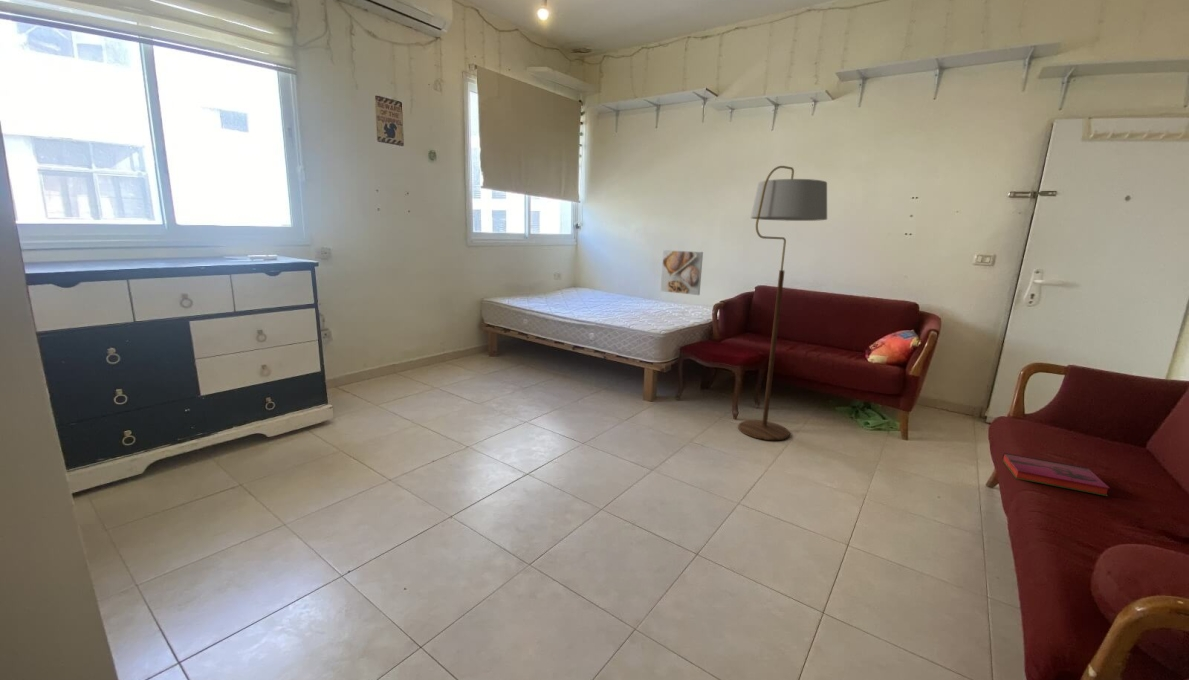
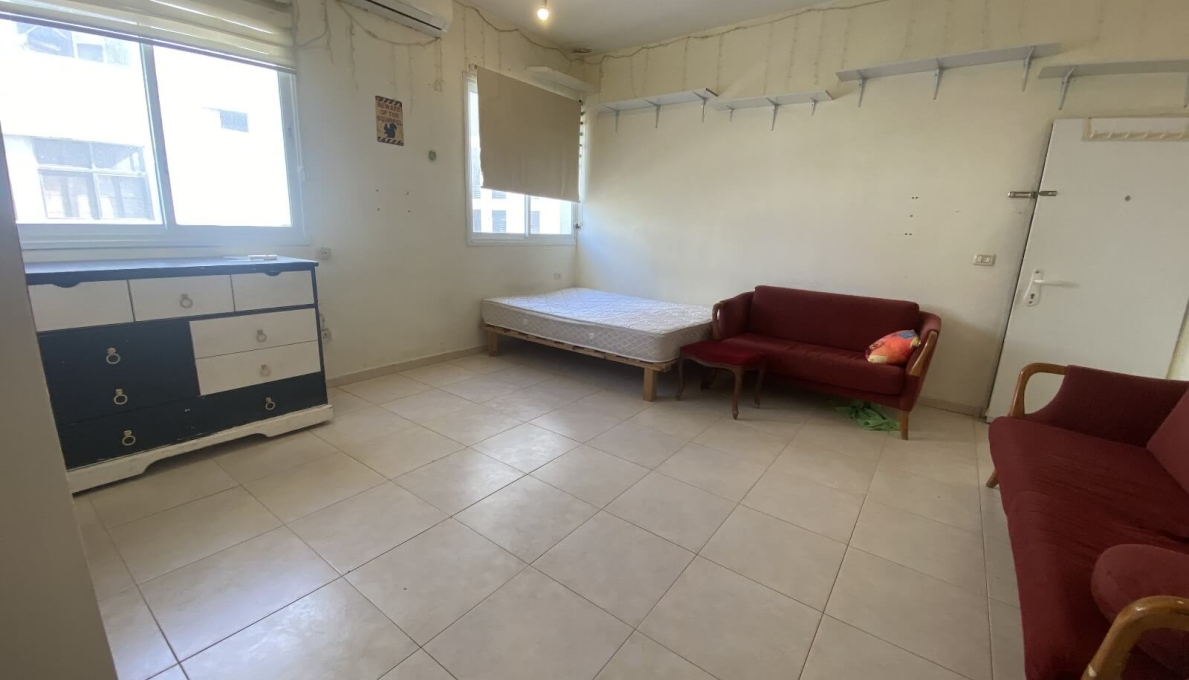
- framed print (681, 272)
- floor lamp (775, 306)
- hardback book (1051, 472)
